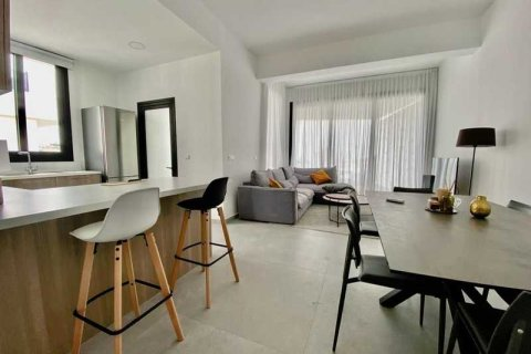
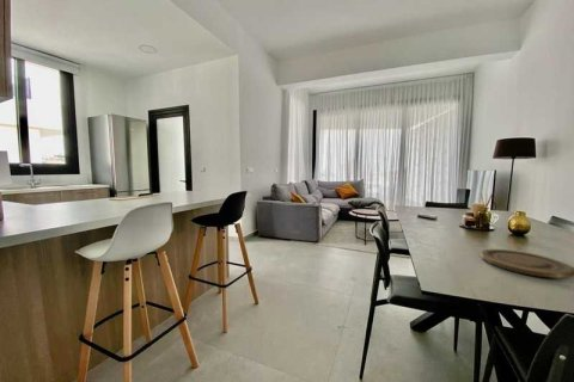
+ plate (523, 261)
